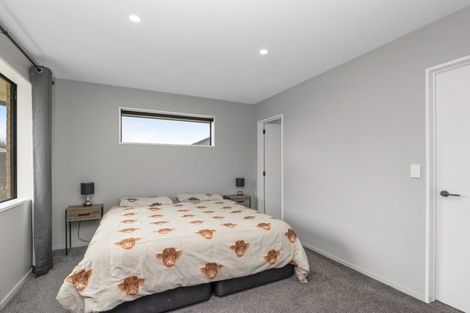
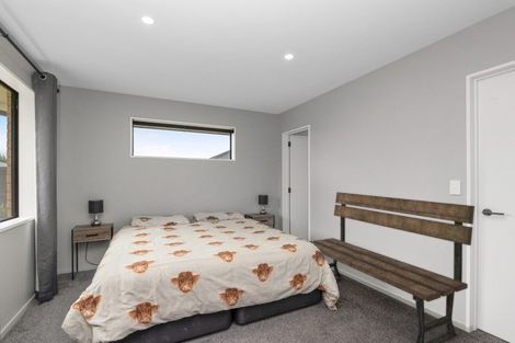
+ bench (369, 251)
